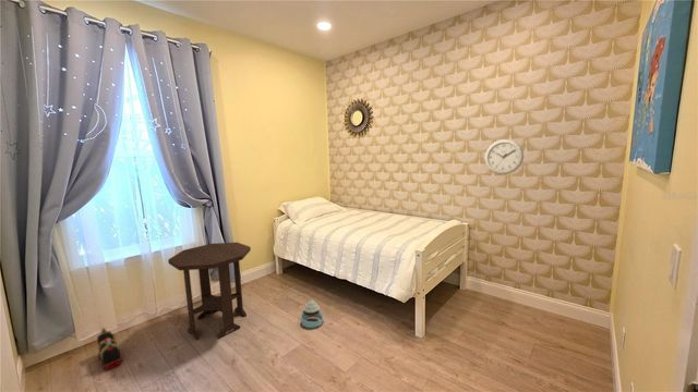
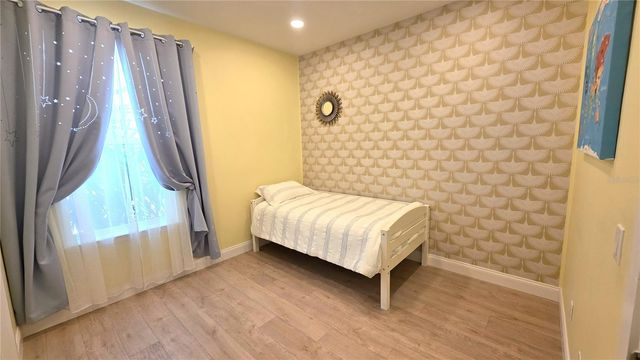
- wall clock (503, 157)
- stacking toy (311, 309)
- side table (210, 291)
- toy train (109, 345)
